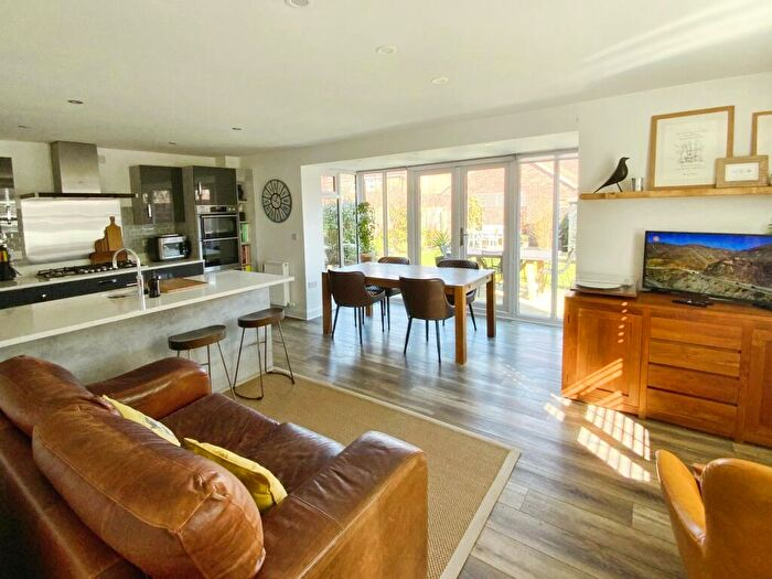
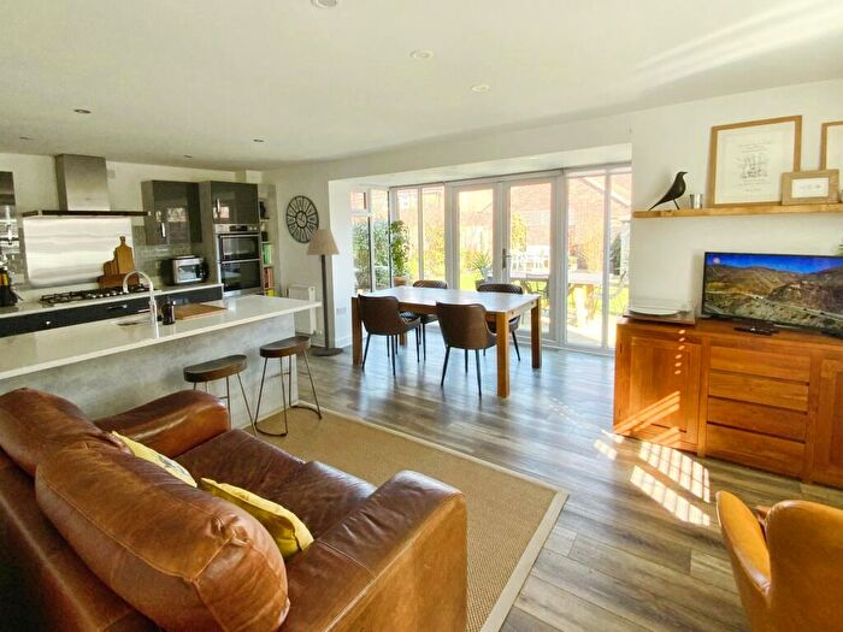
+ floor lamp (324, 291)
